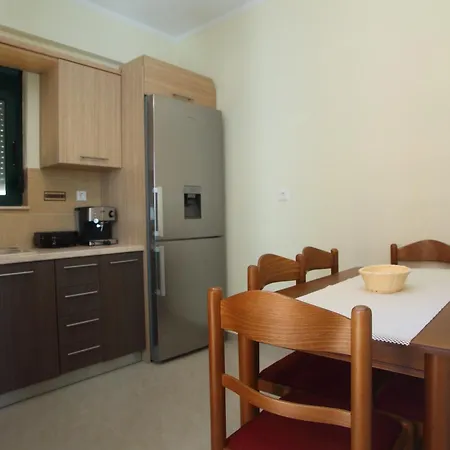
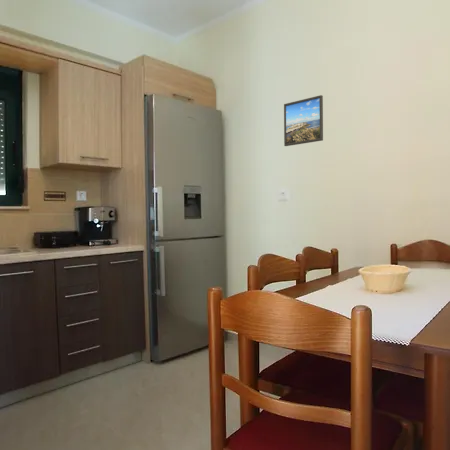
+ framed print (302, 121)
